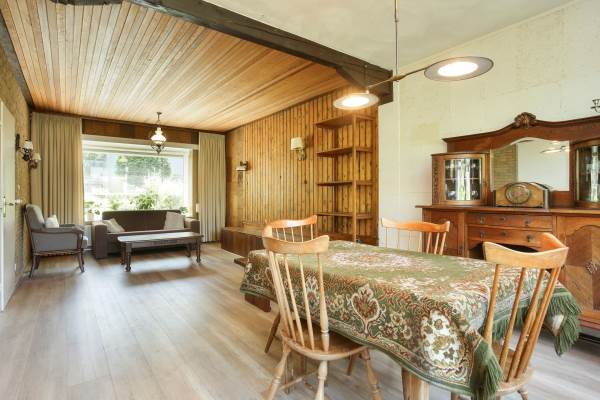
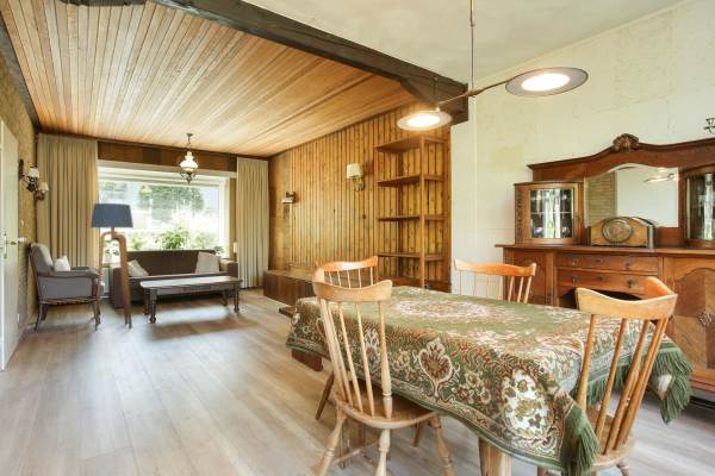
+ floor lamp (120, 265)
